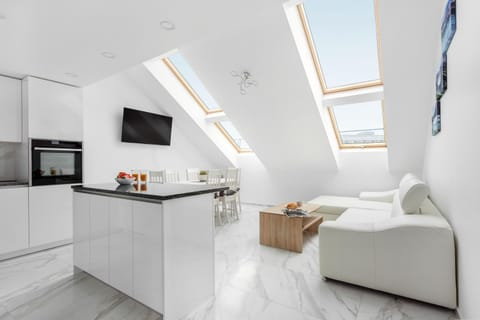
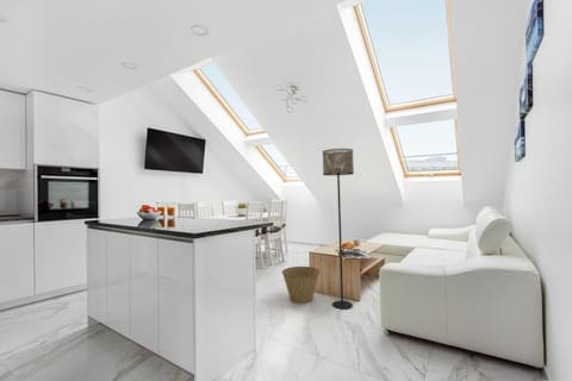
+ basket (300, 285)
+ floor lamp (340, 227)
